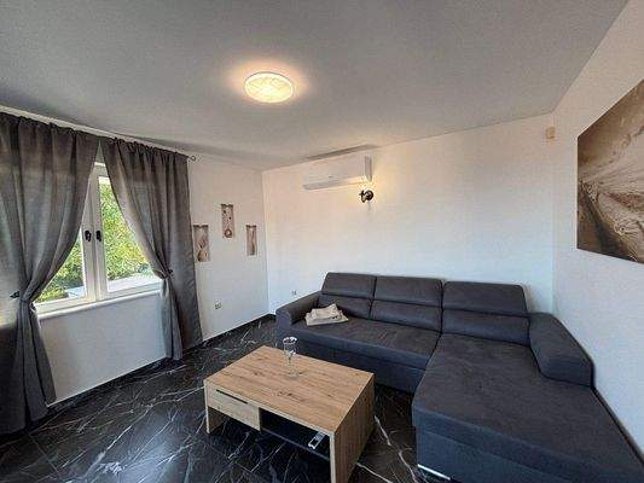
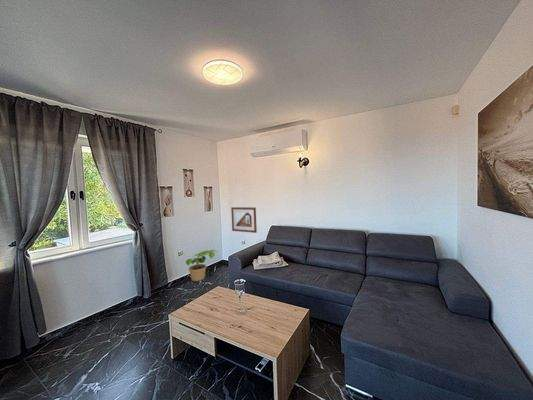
+ potted plant (201, 265)
+ picture frame (243, 219)
